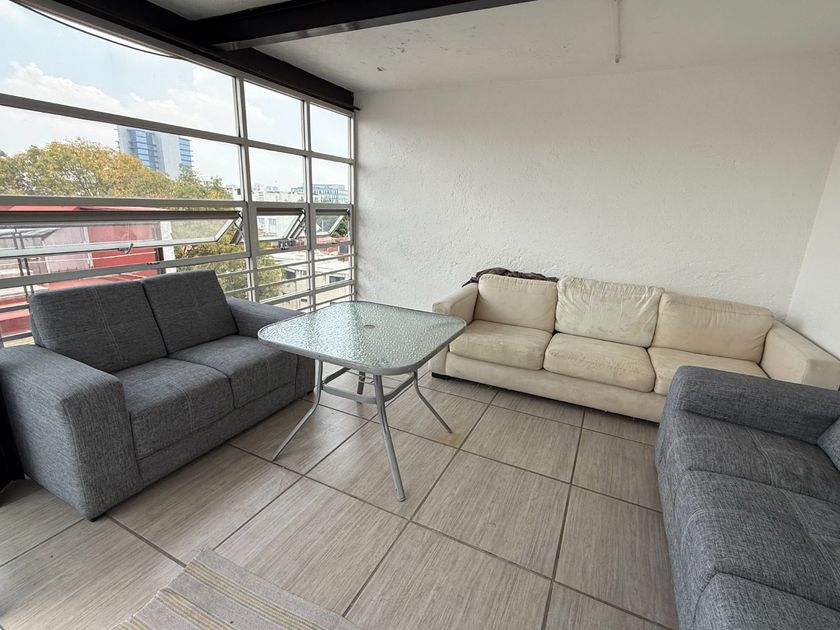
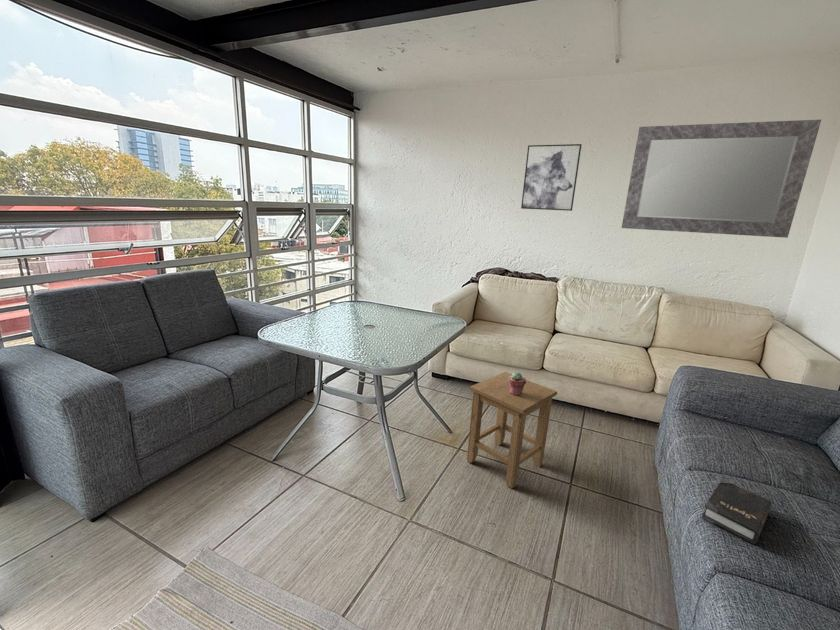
+ wall art (550, 177)
+ stool (508, 426)
+ hardback book (737, 509)
+ potted succulent (516, 382)
+ mirror (710, 179)
